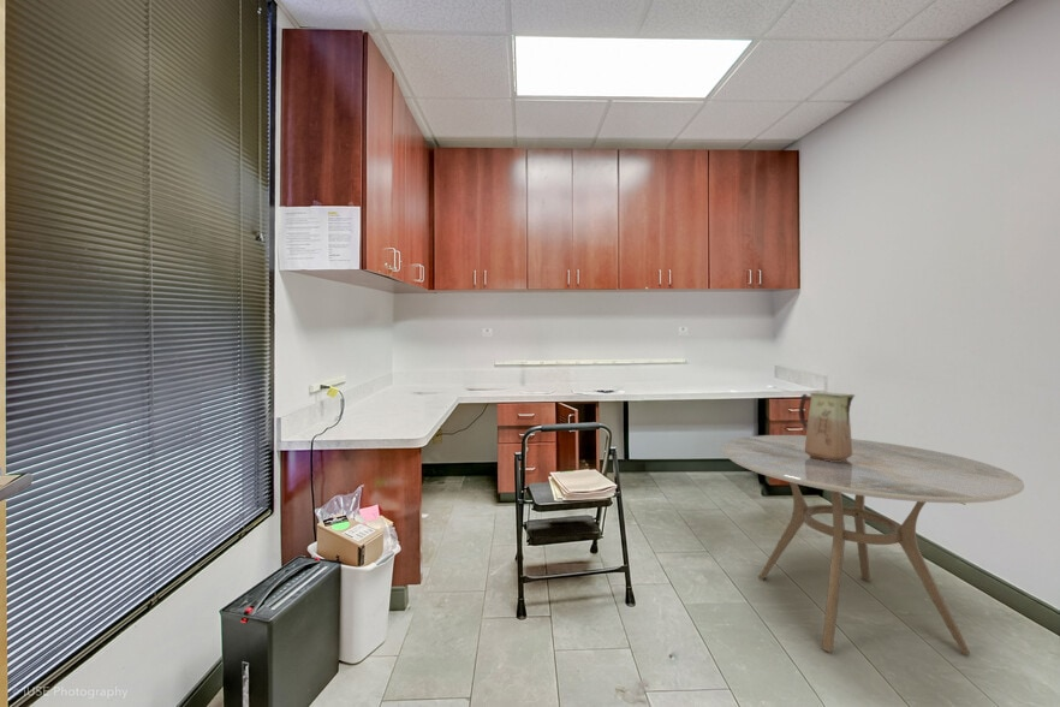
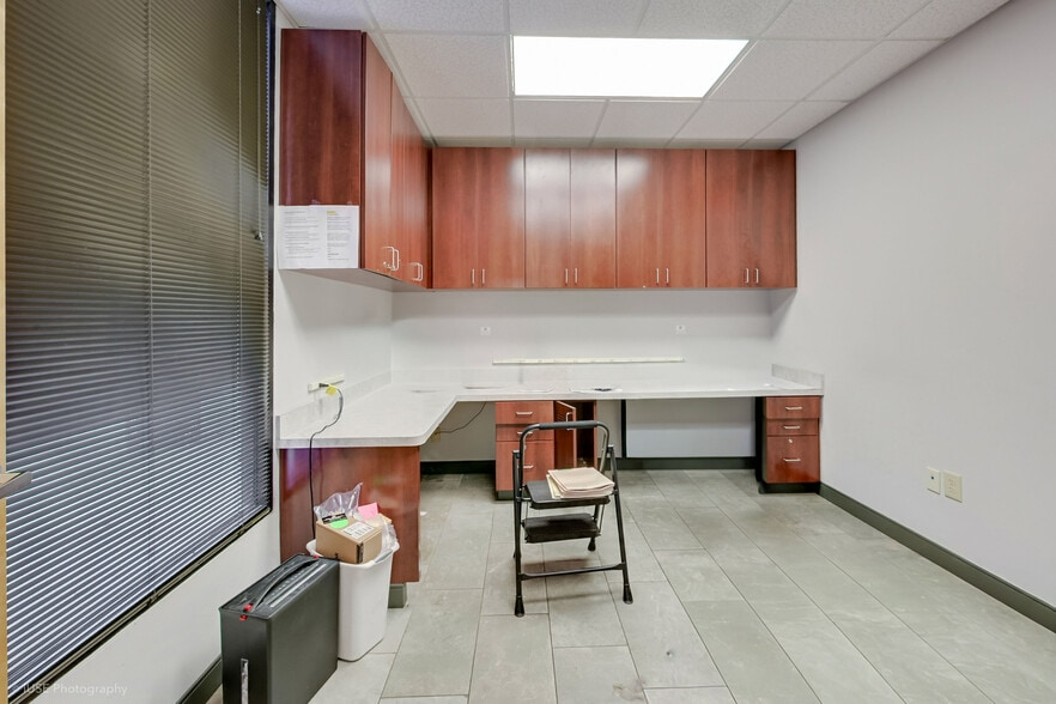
- dining table (847, 534)
- vase (824, 424)
